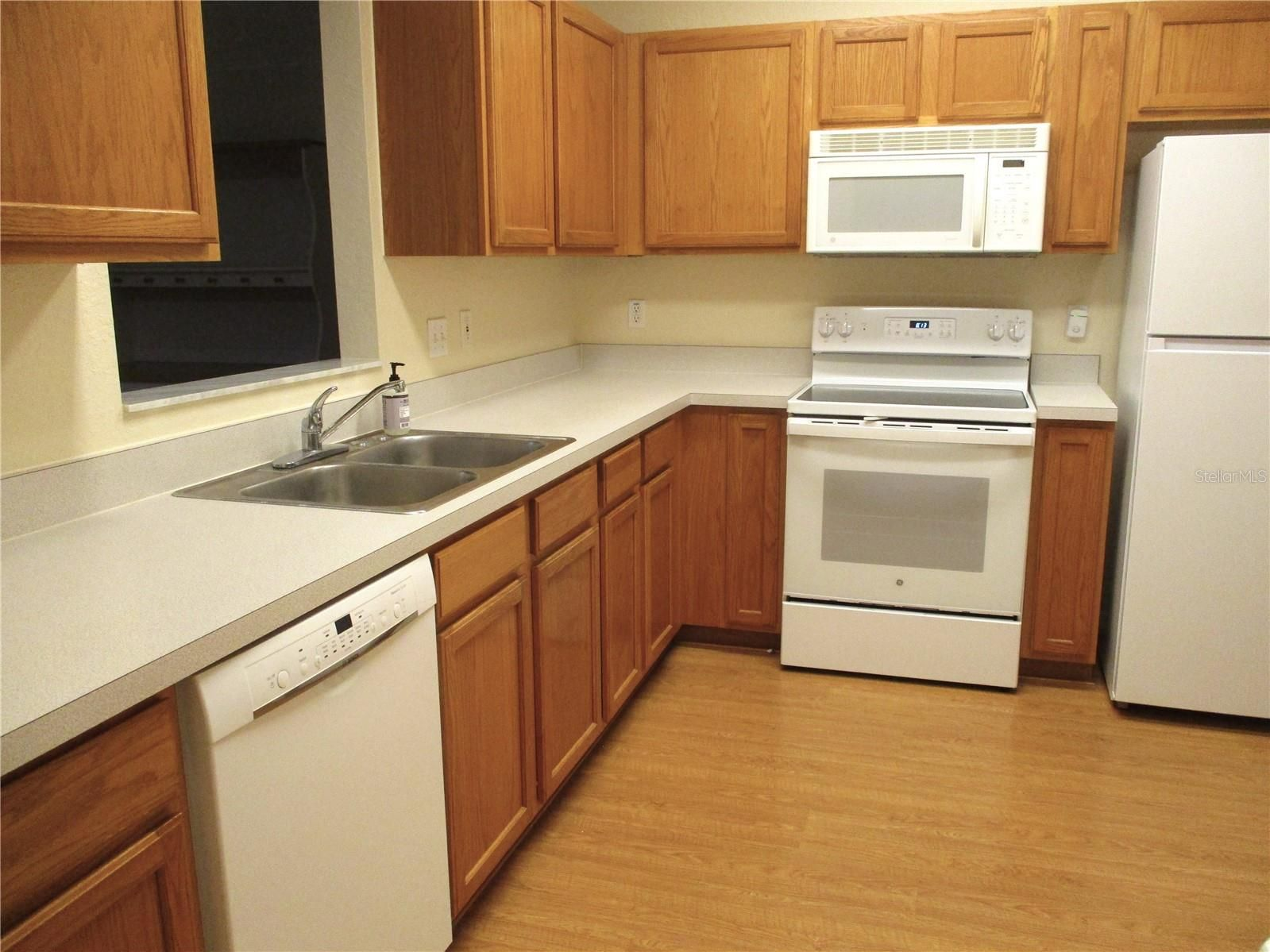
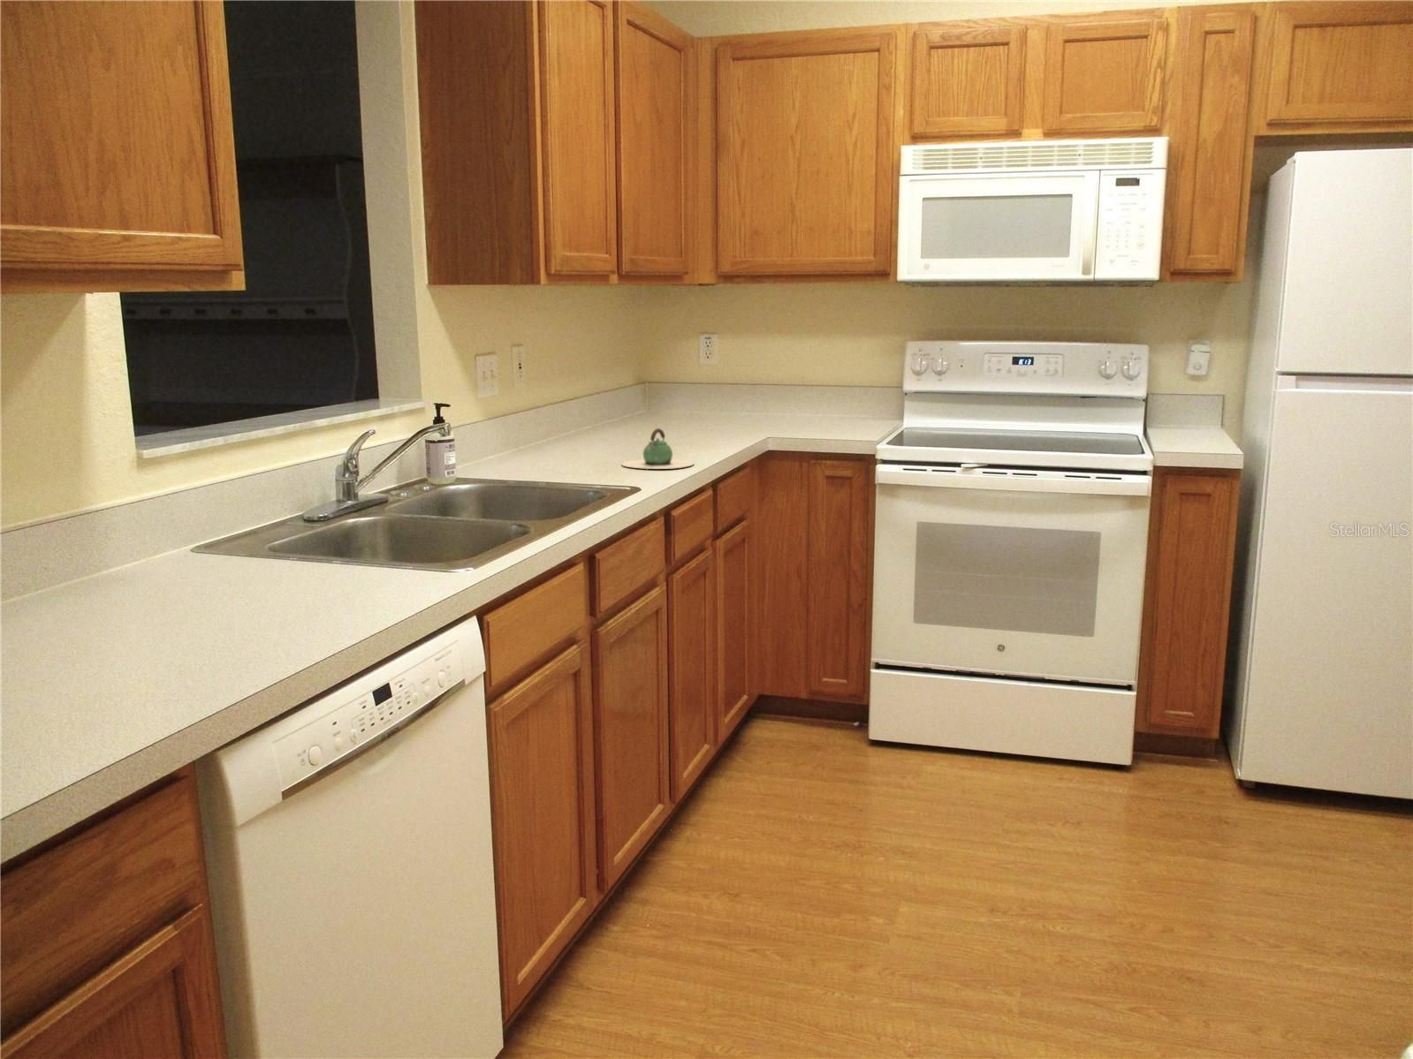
+ teapot (658, 446)
